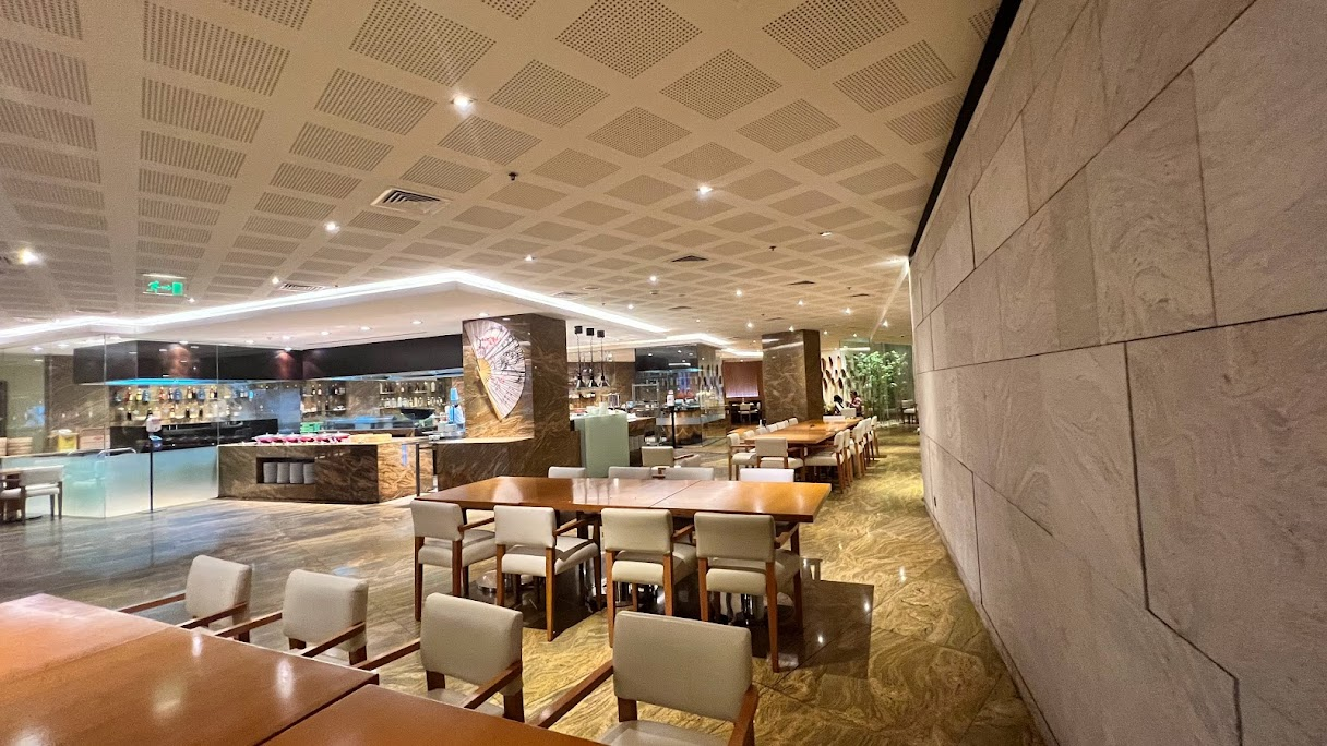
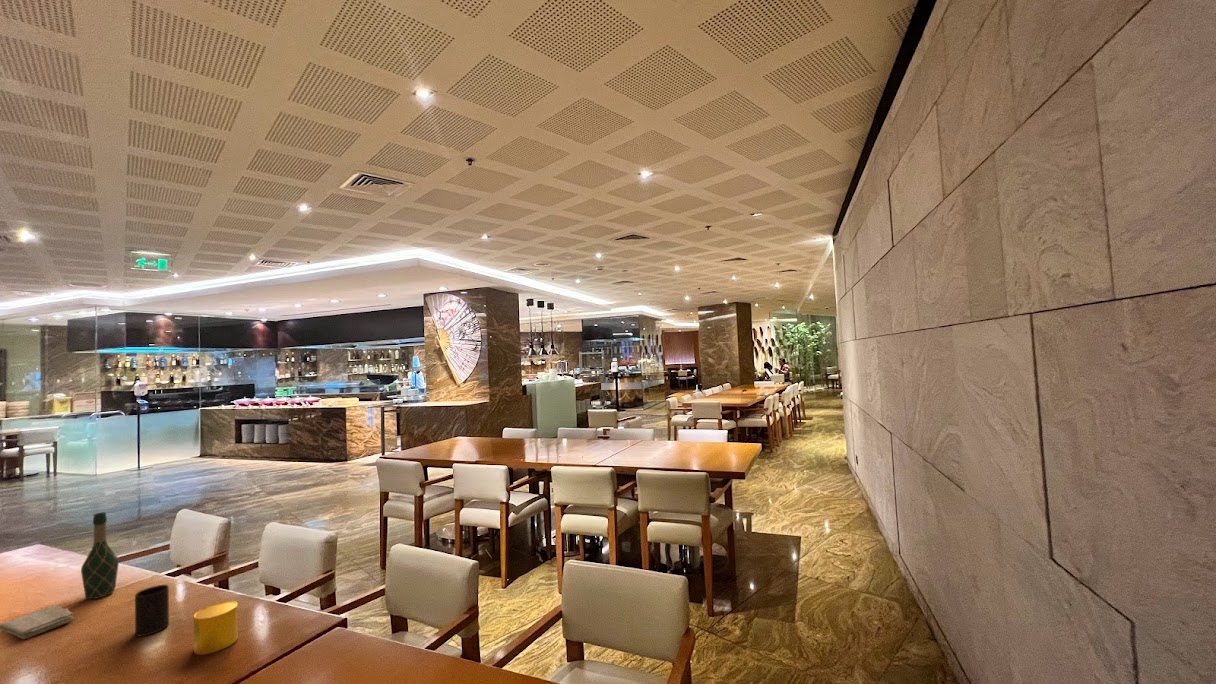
+ cup (216, 626)
+ wine bottle (100, 554)
+ cup (152, 609)
+ washcloth (37, 621)
